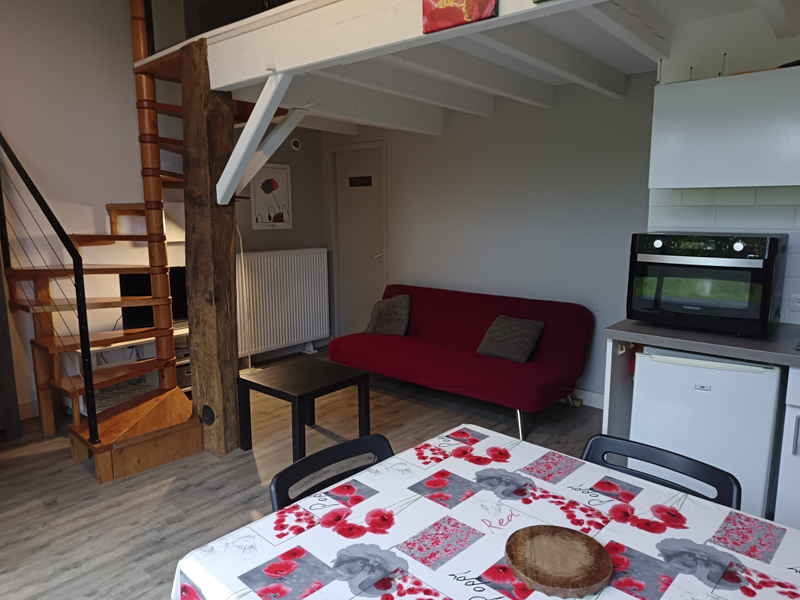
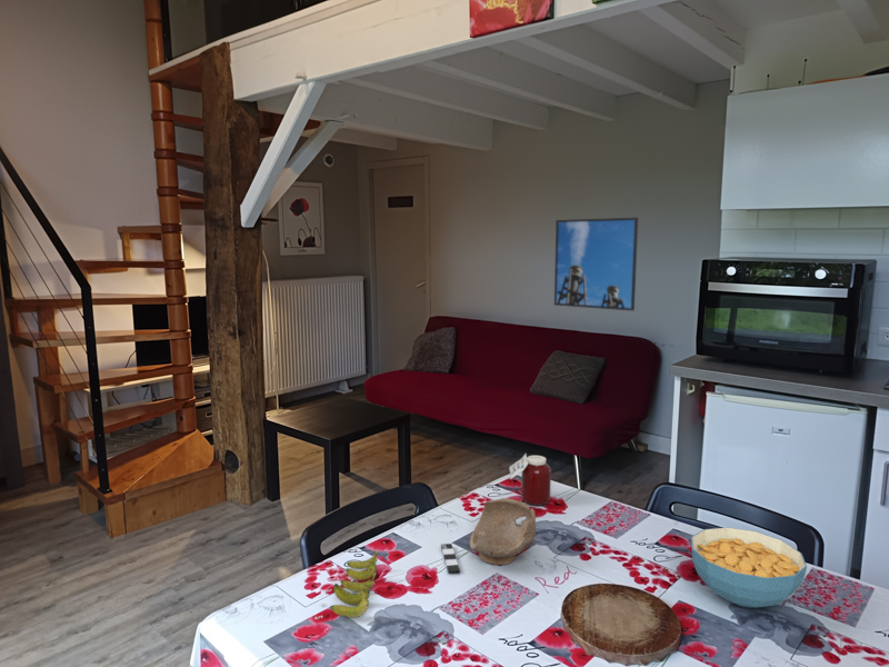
+ banana (351, 577)
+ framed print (593, 263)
+ jar (529, 479)
+ bowl (489, 534)
+ cereal bowl (745, 575)
